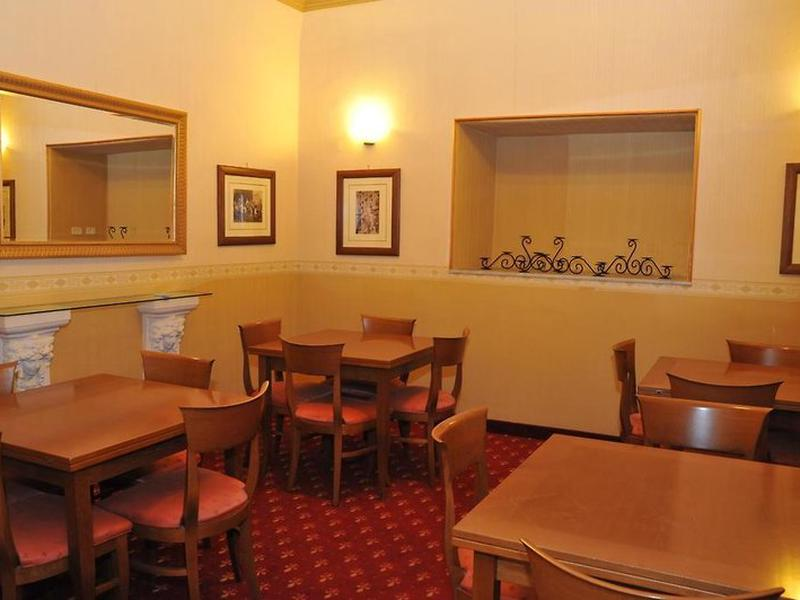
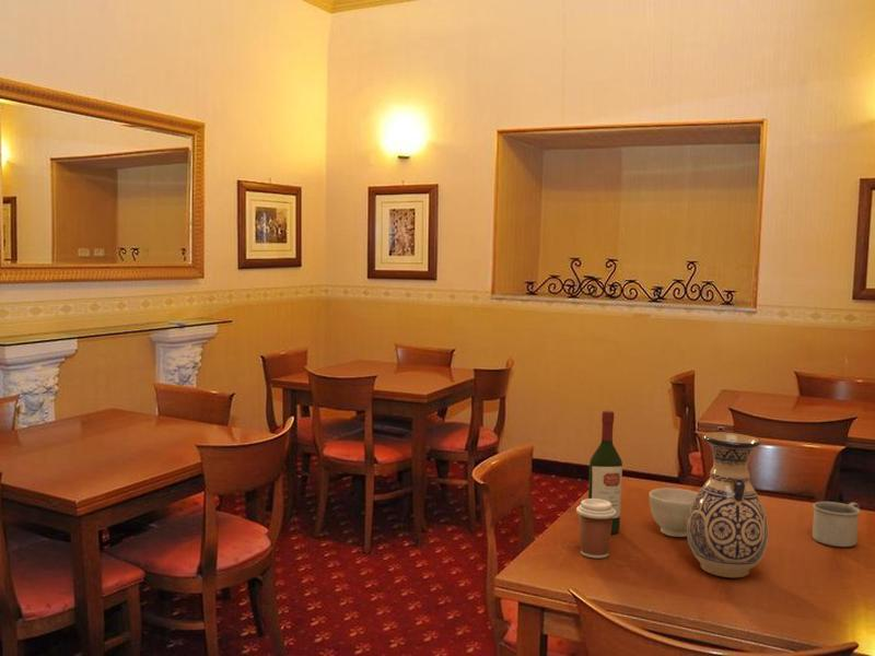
+ bowl (676, 514)
+ coffee cup (595, 527)
+ vase (727, 503)
+ mug (837, 523)
+ wine bottle (605, 470)
